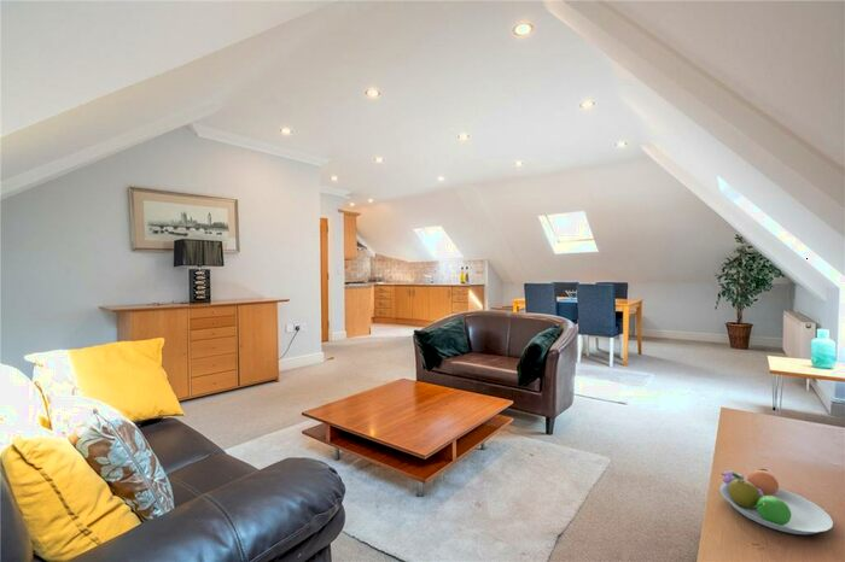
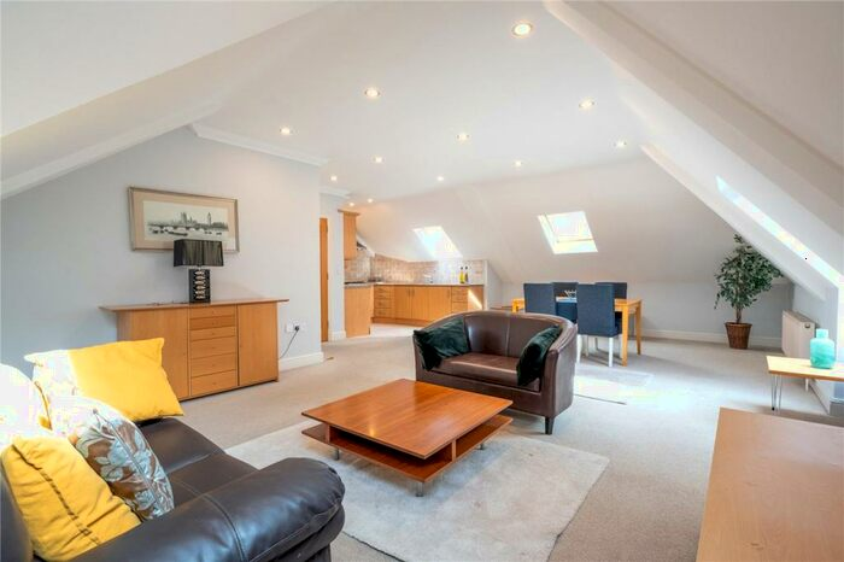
- fruit bowl (769, 496)
